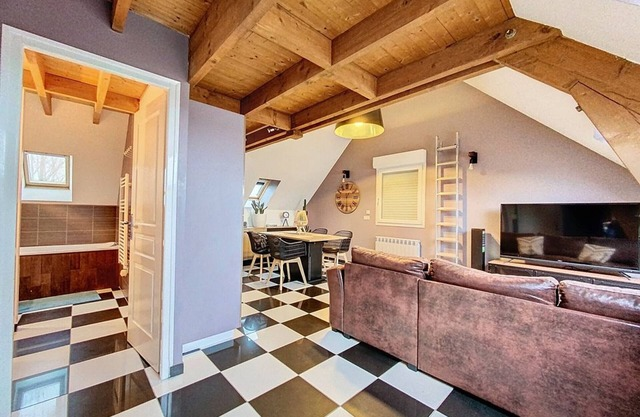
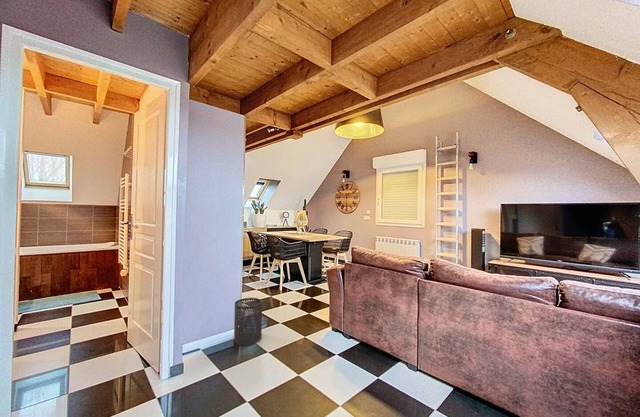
+ trash can (248, 320)
